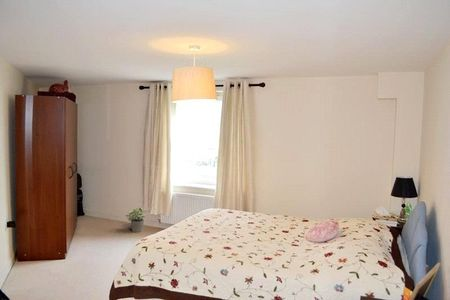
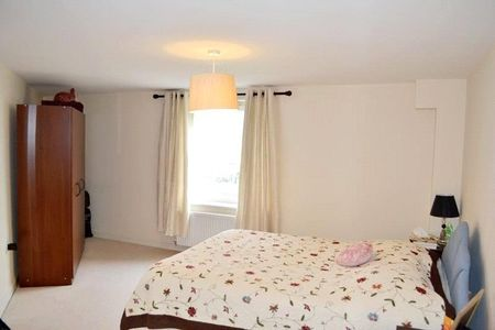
- potted plant (138, 218)
